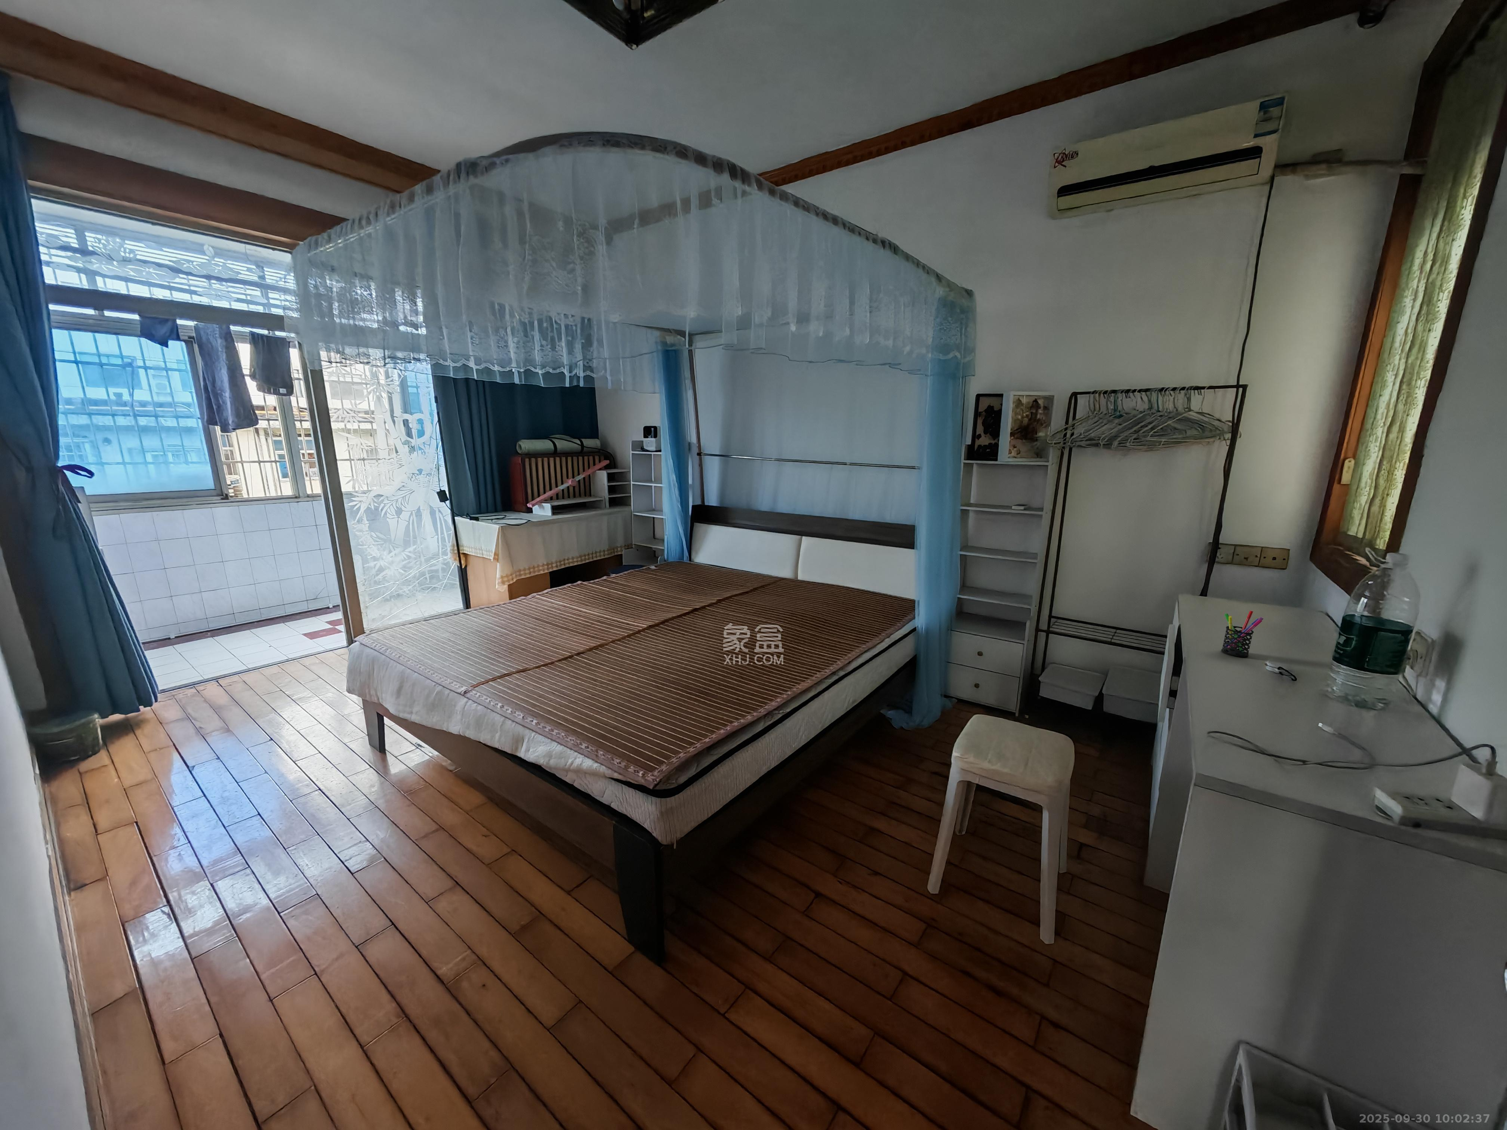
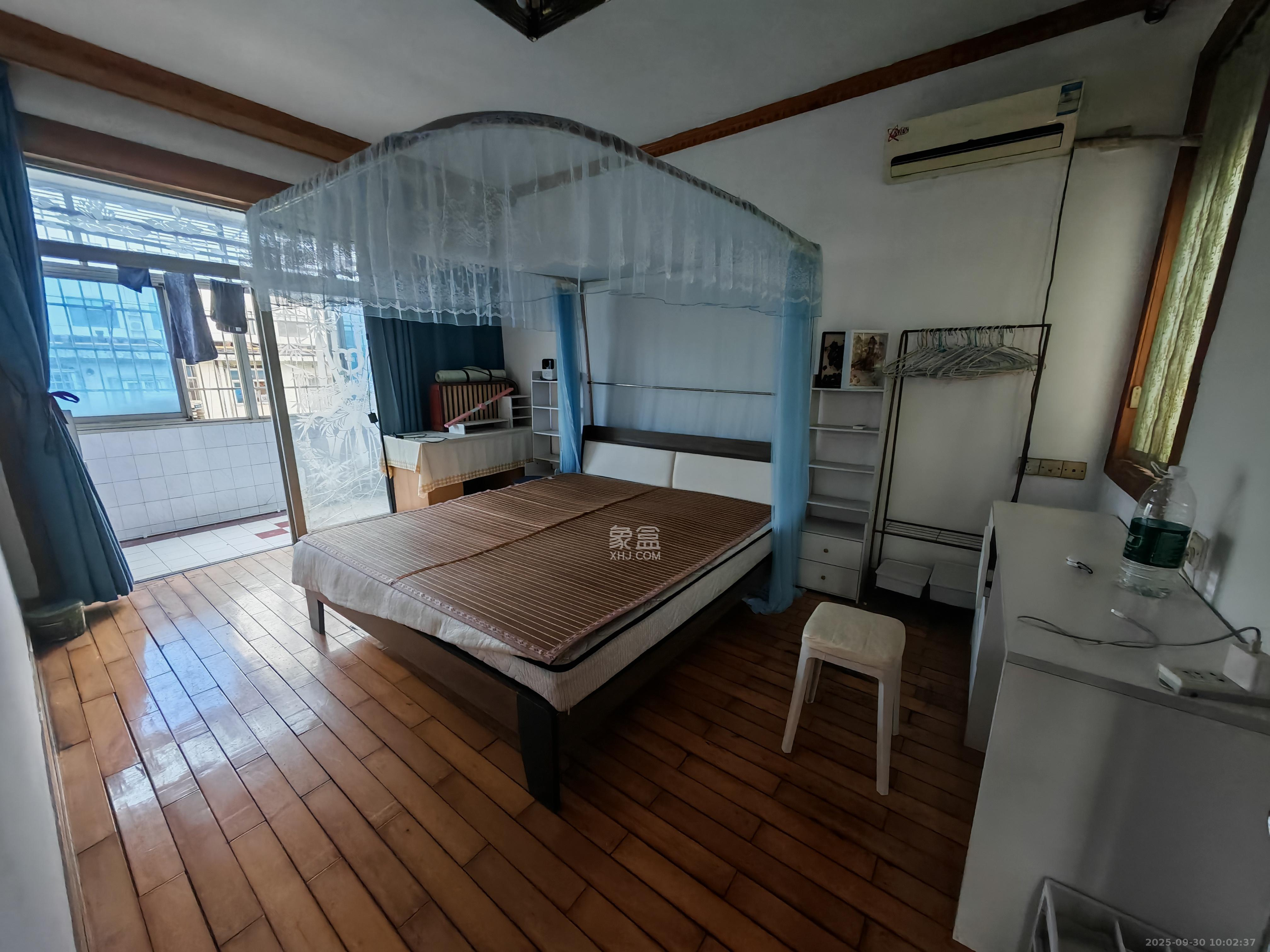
- pen holder (1238, 631)
